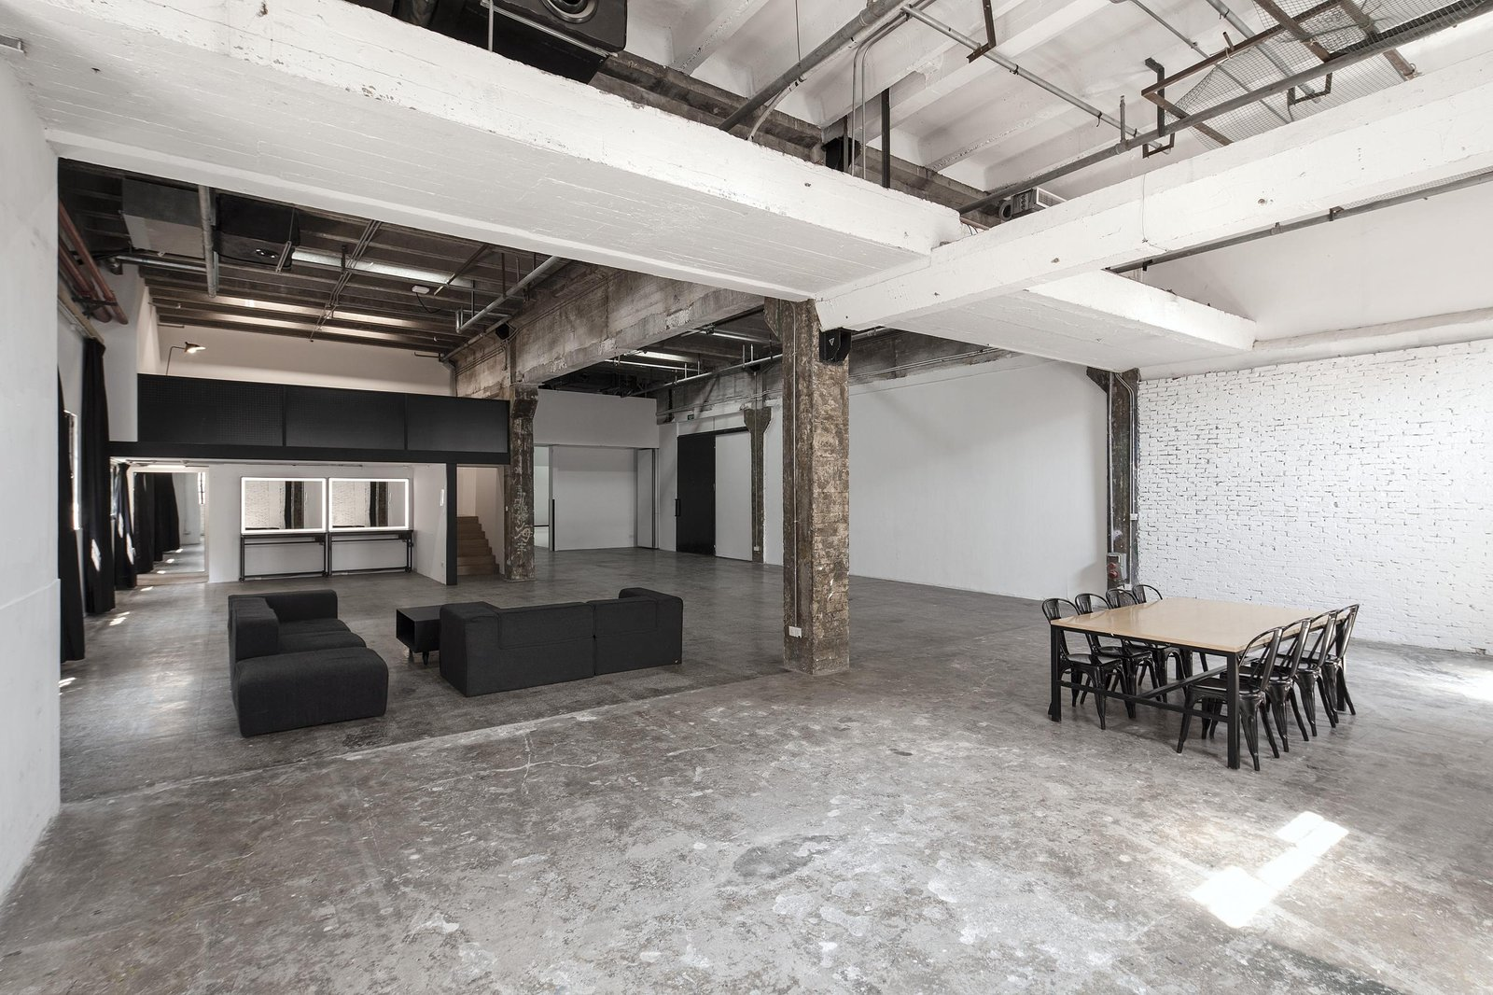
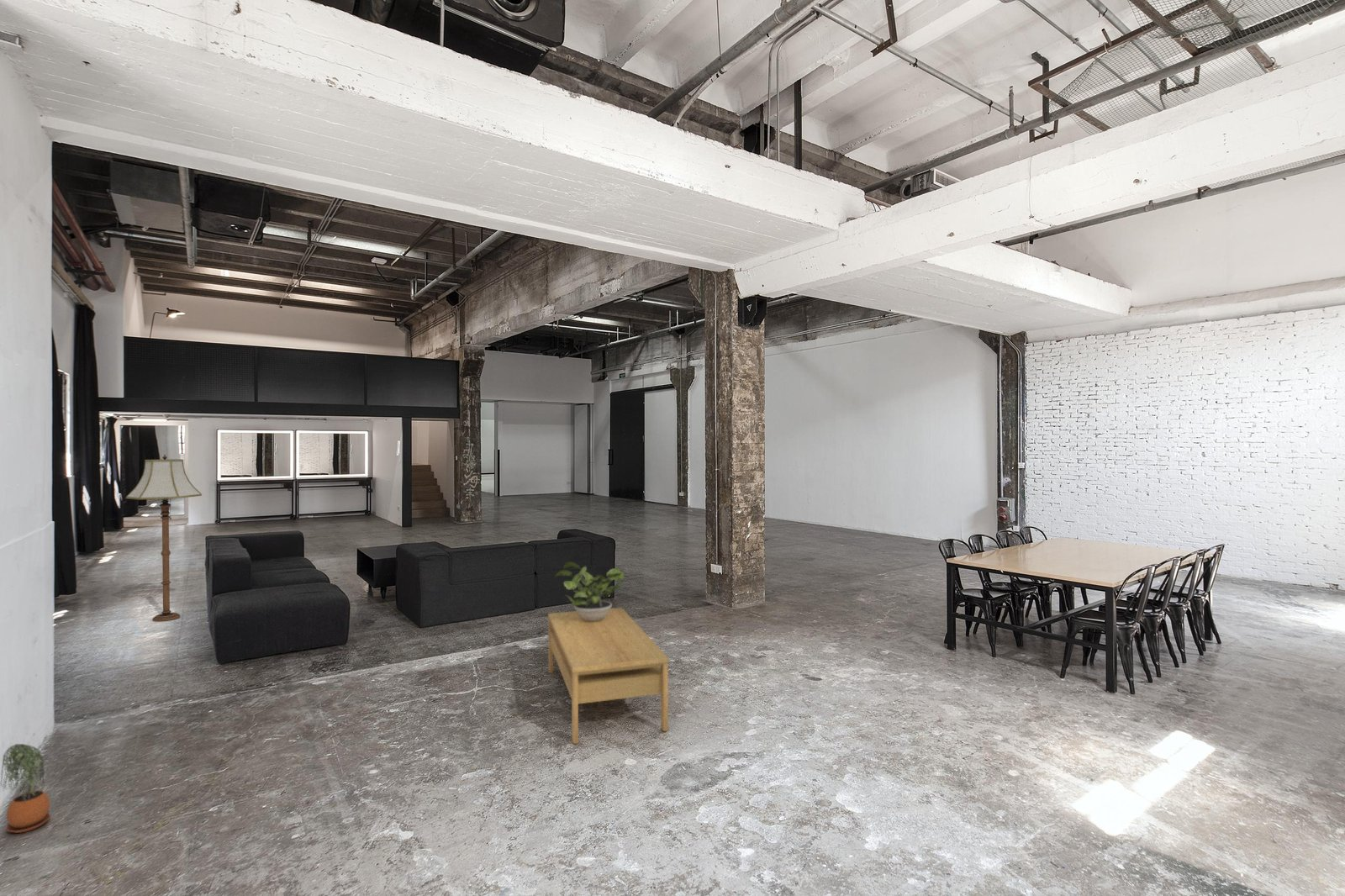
+ potted plant (24, 787)
+ potted plant (589, 589)
+ coffee table (601, 665)
+ floor lamp (165, 536)
